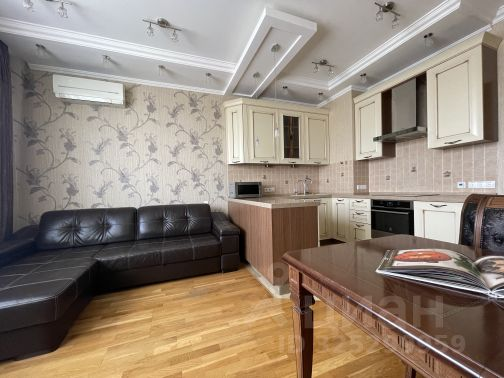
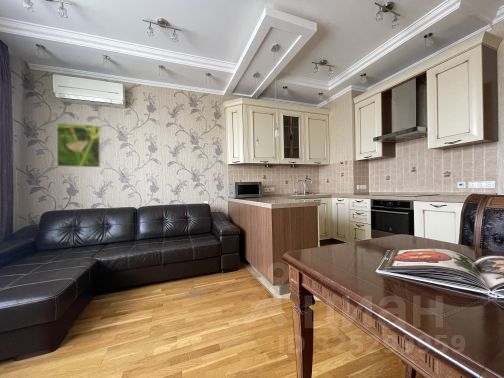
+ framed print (79, 145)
